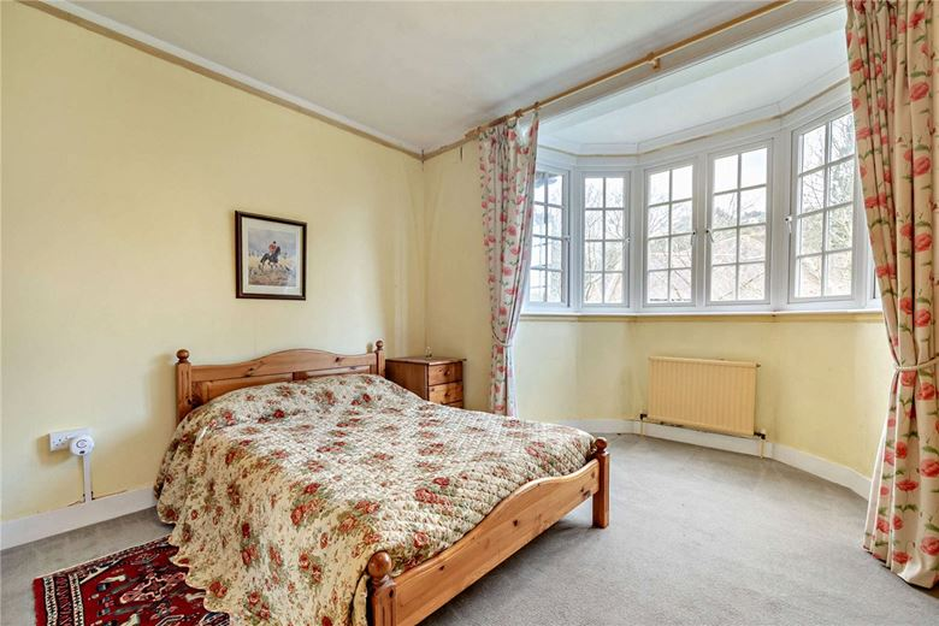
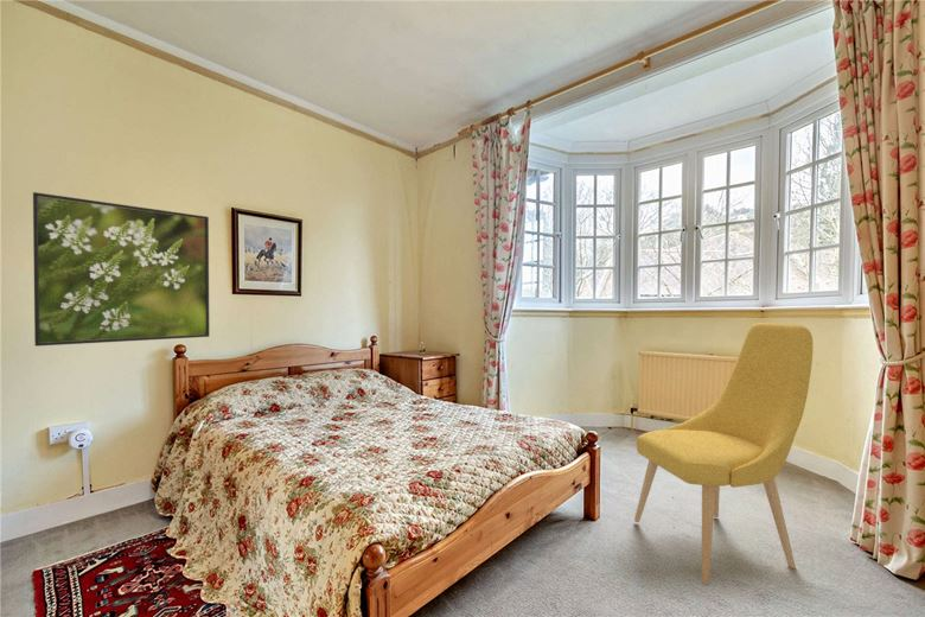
+ chair (721, 433)
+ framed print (132, 273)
